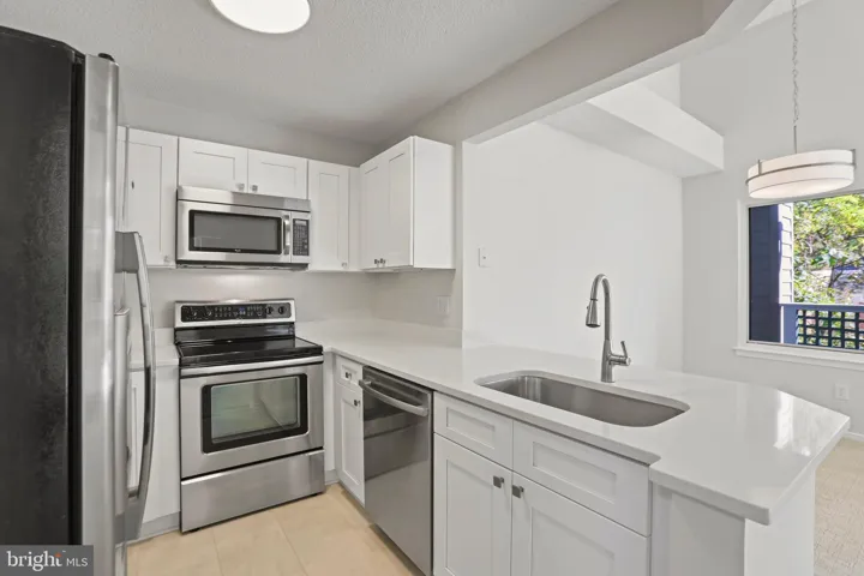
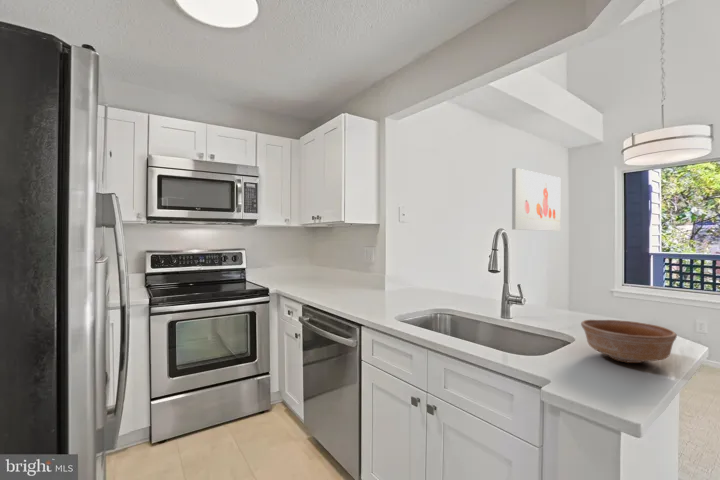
+ wall art (537, 201)
+ bowl (625, 342)
